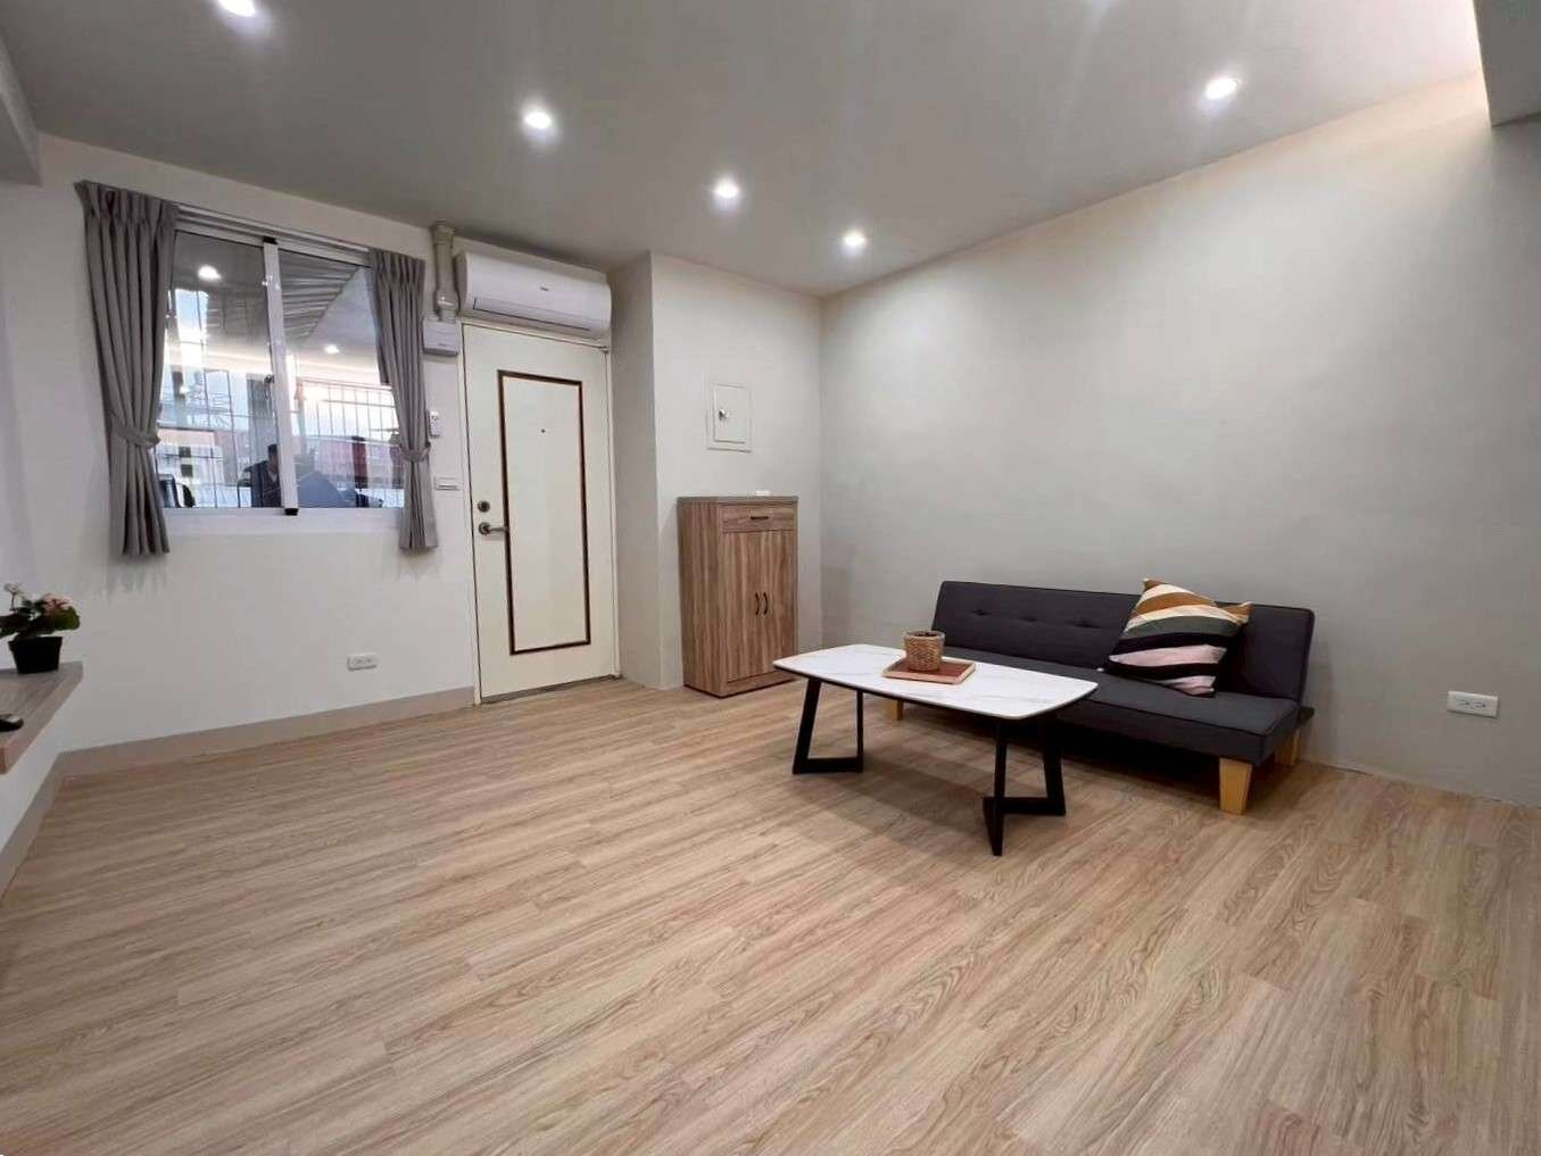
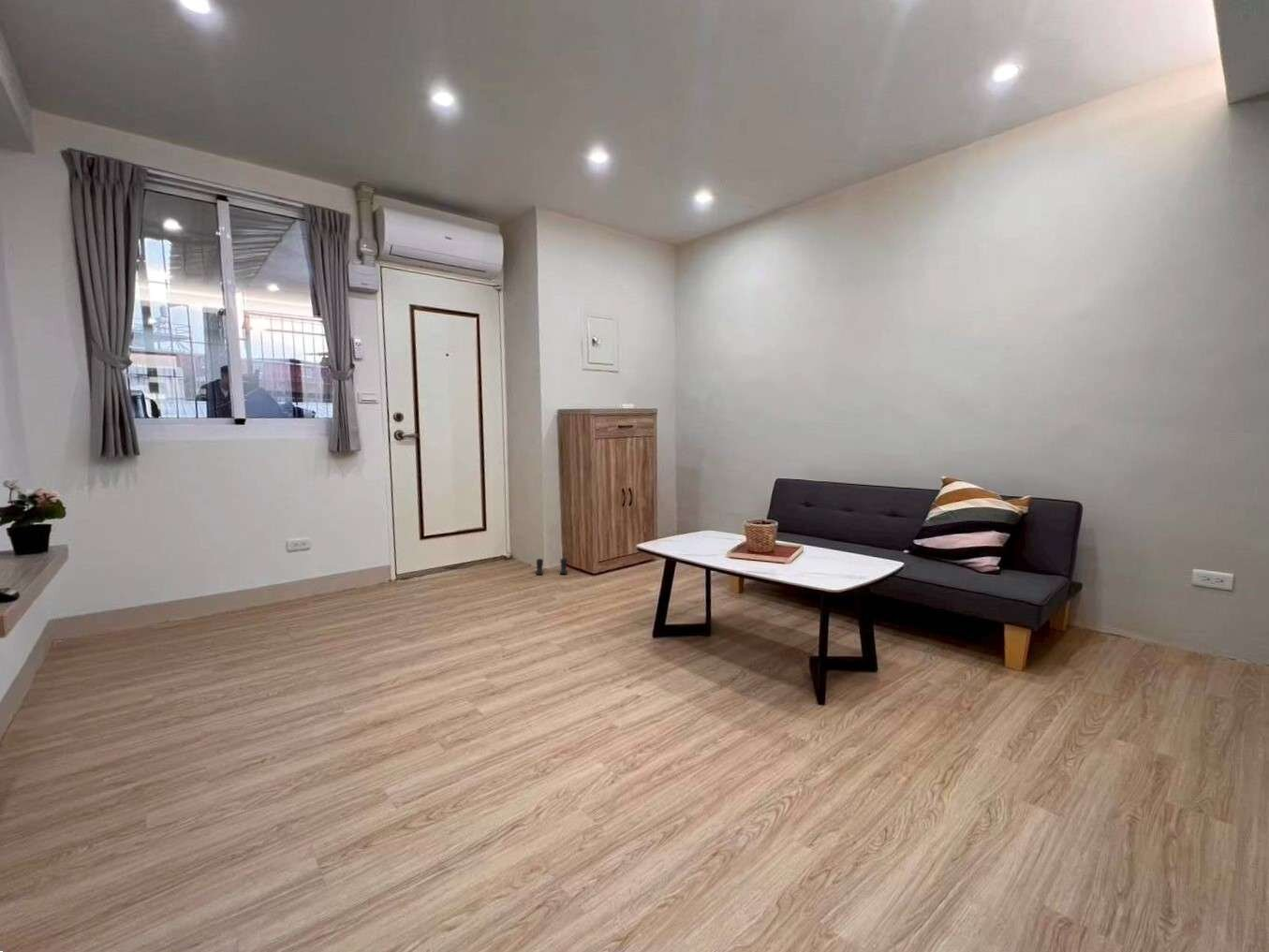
+ boots (542, 564)
